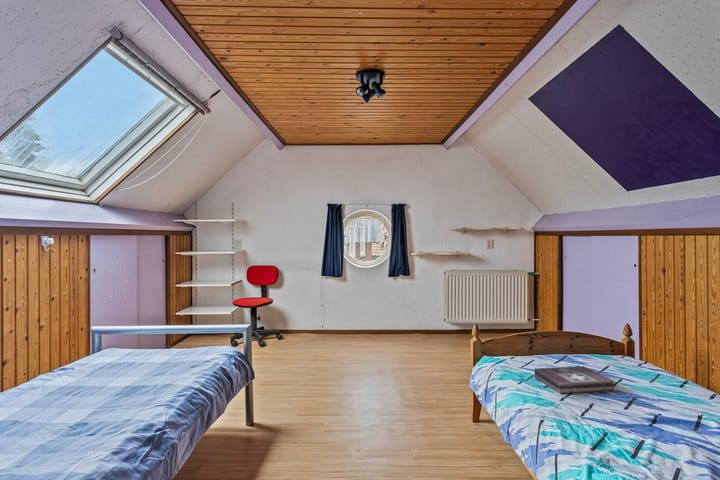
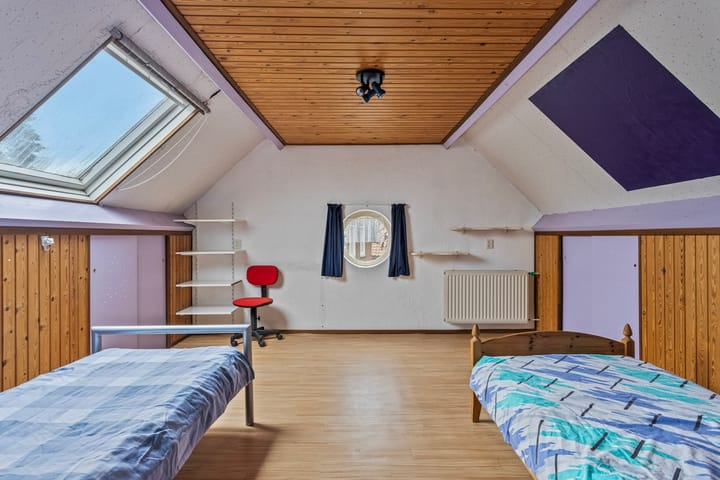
- first aid kit (572, 379)
